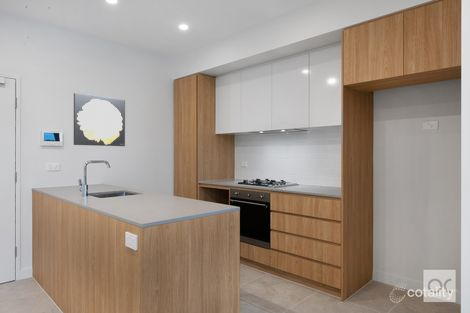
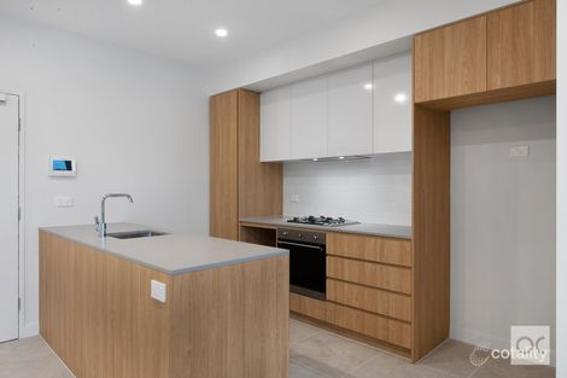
- wall art (100, 121)
